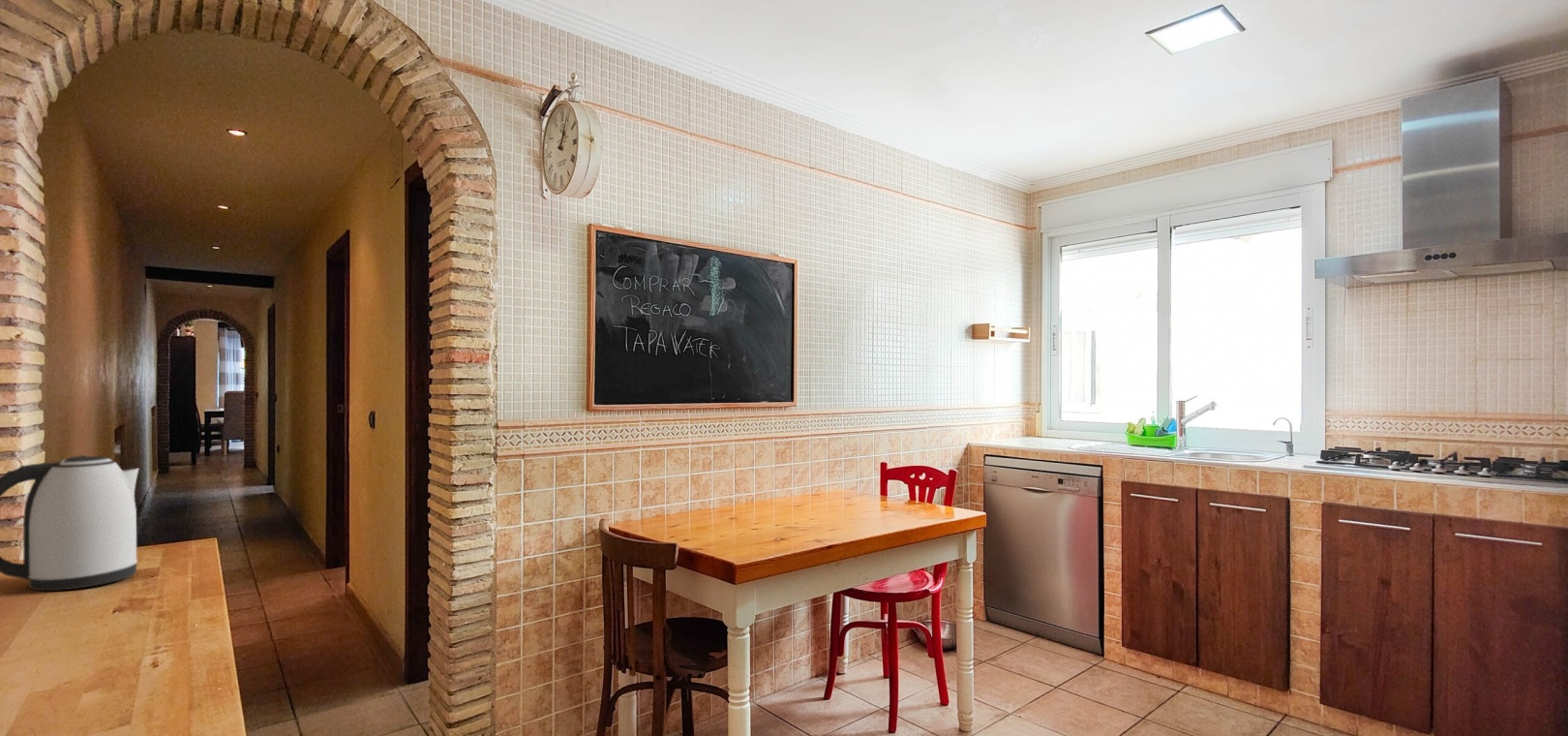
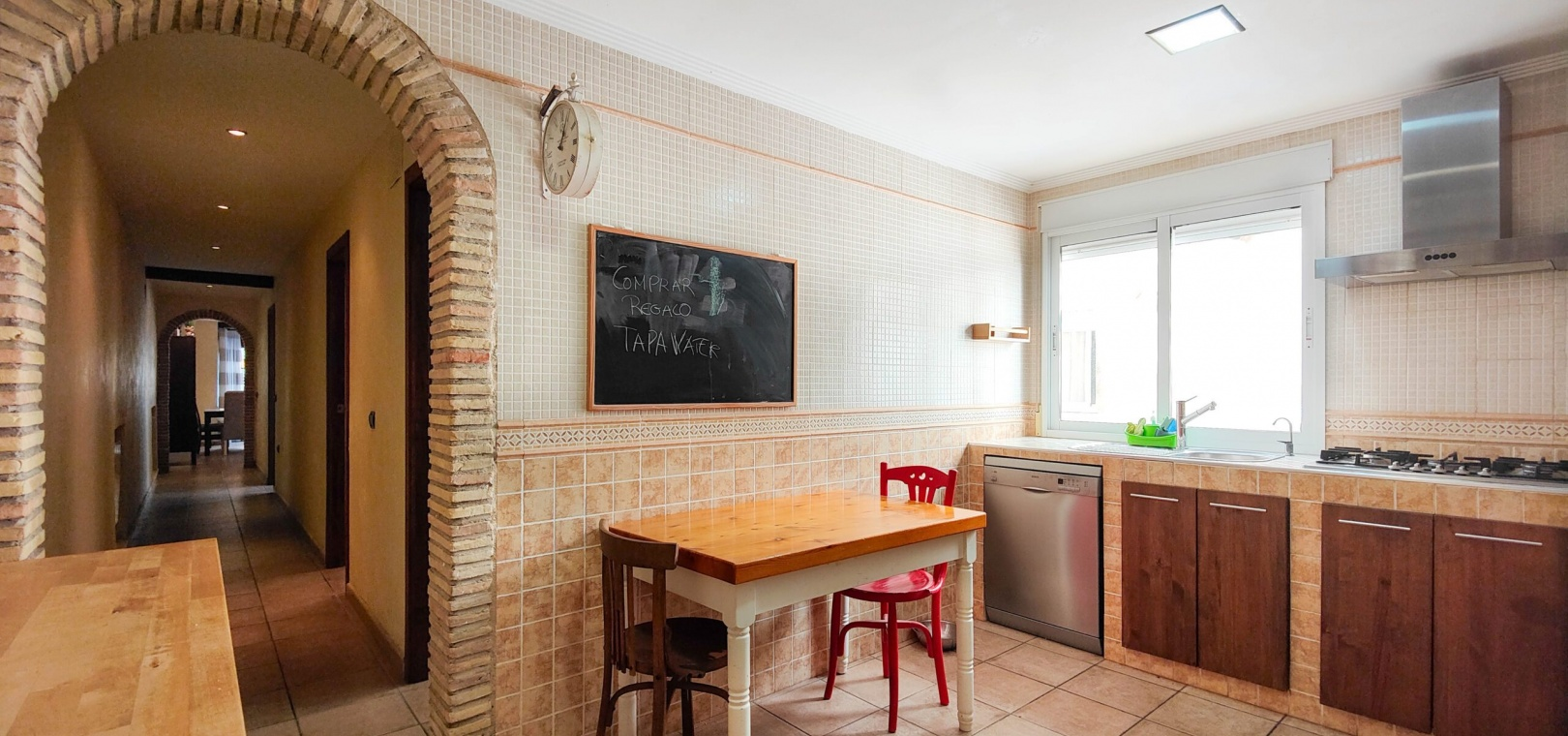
- kettle (63, 519)
